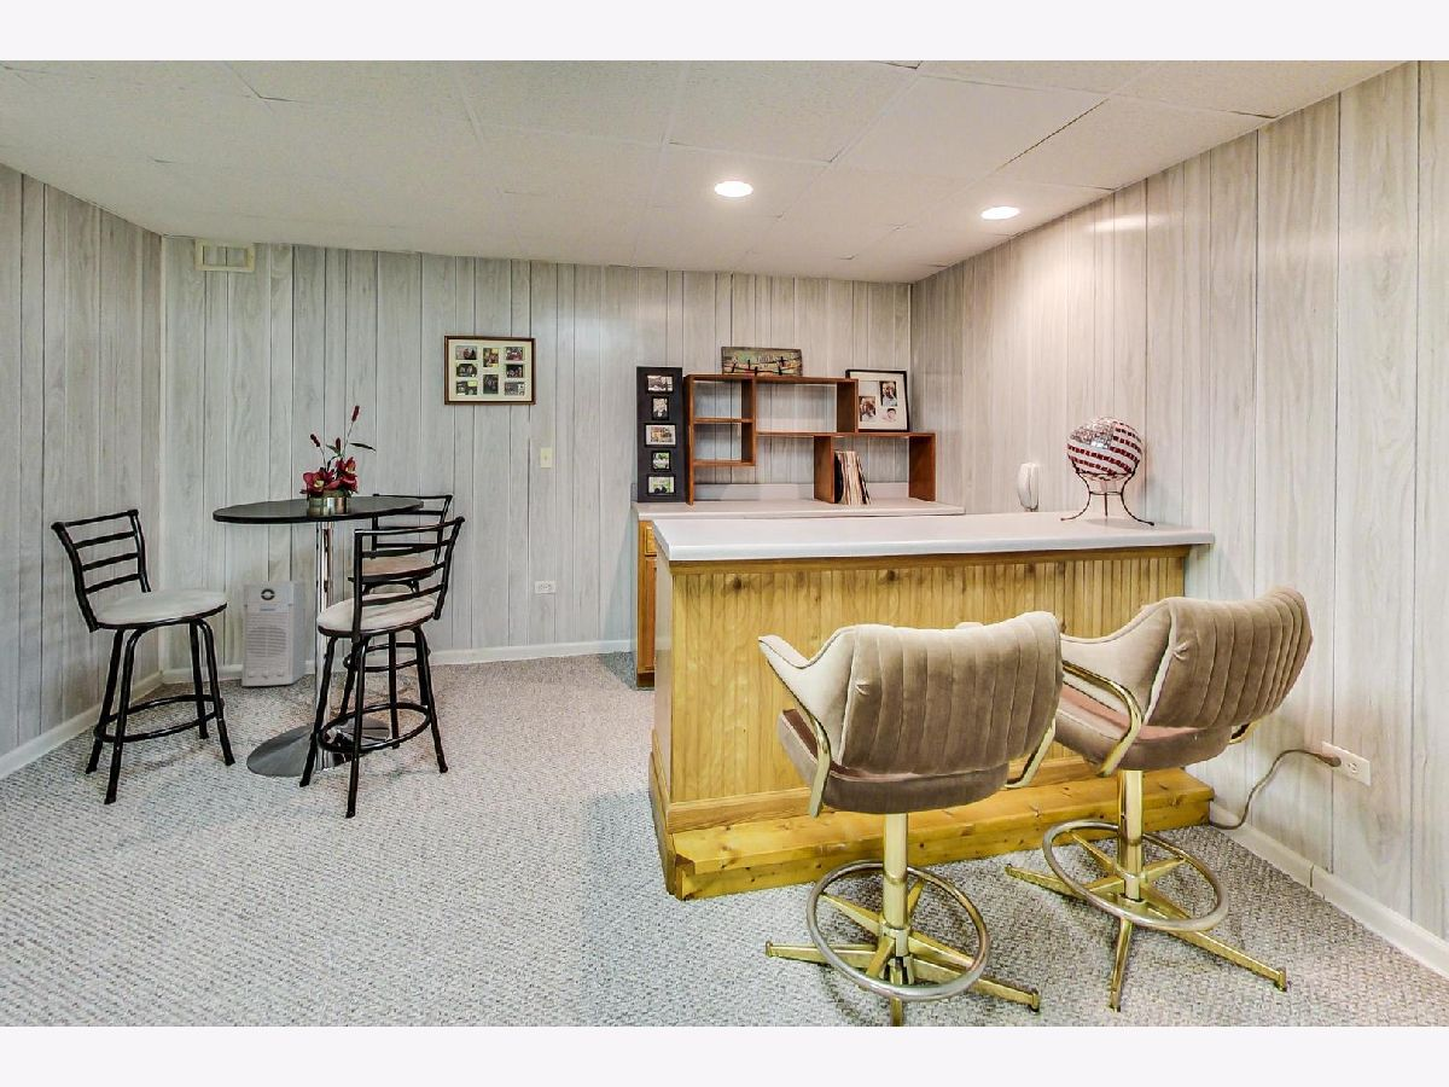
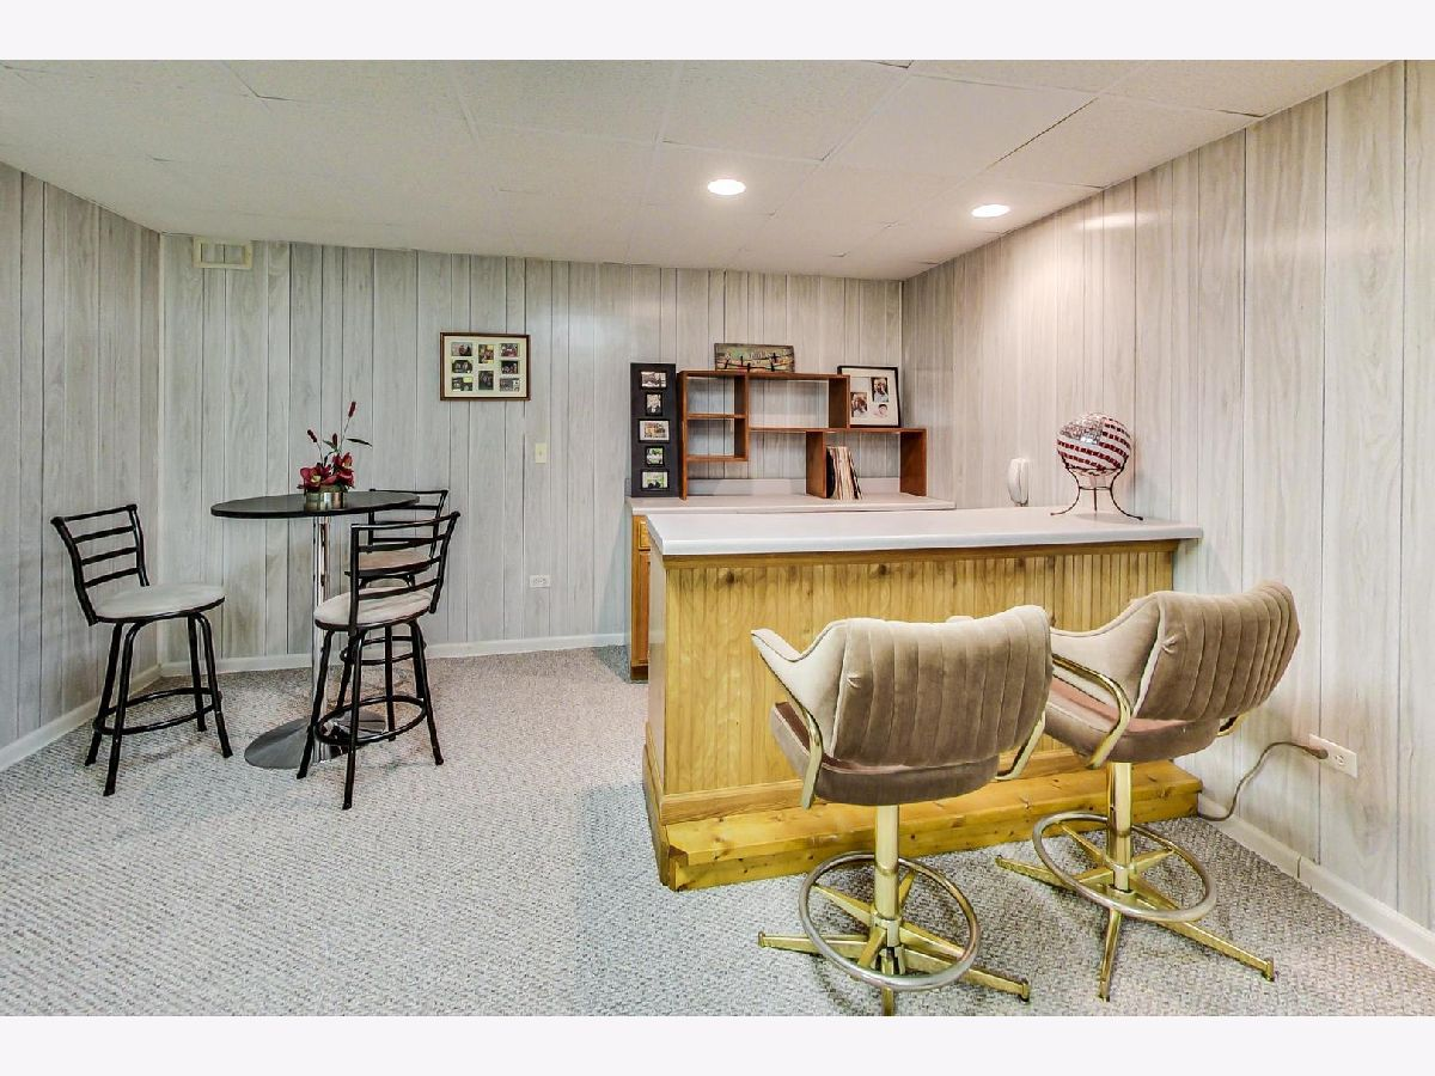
- air purifier (275, 630)
